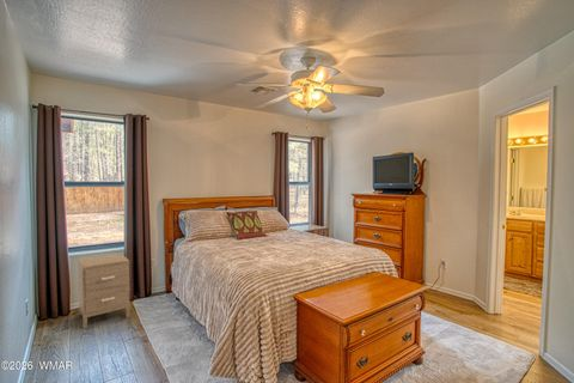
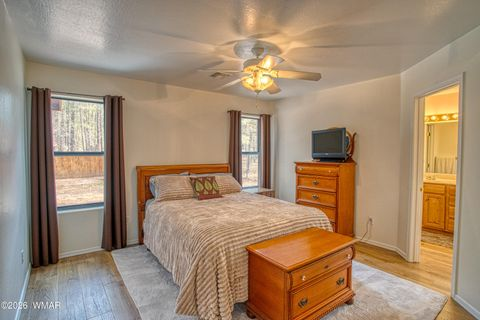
- nightstand (104, 288)
